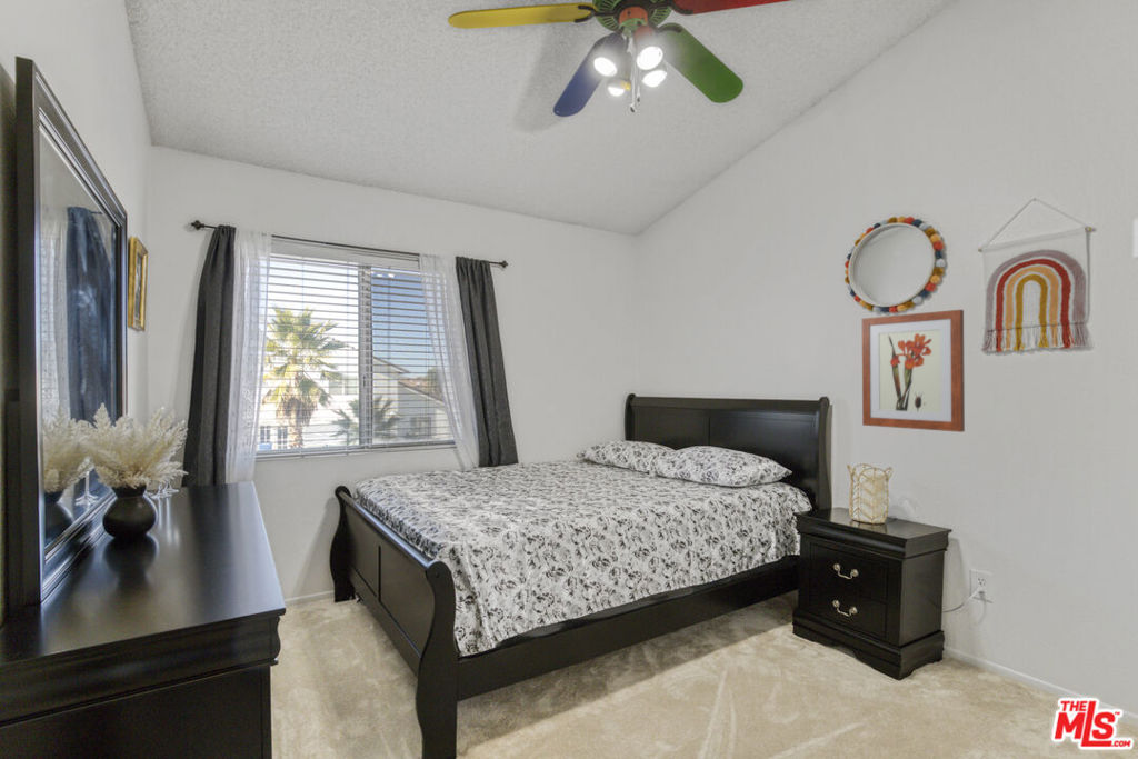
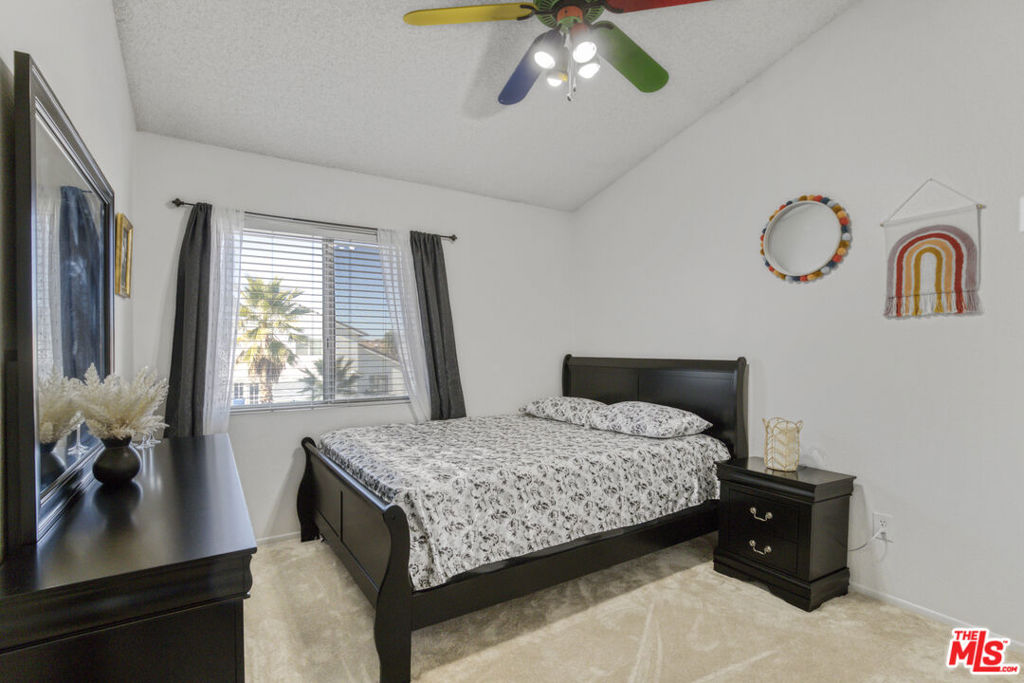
- wall art (909, 371)
